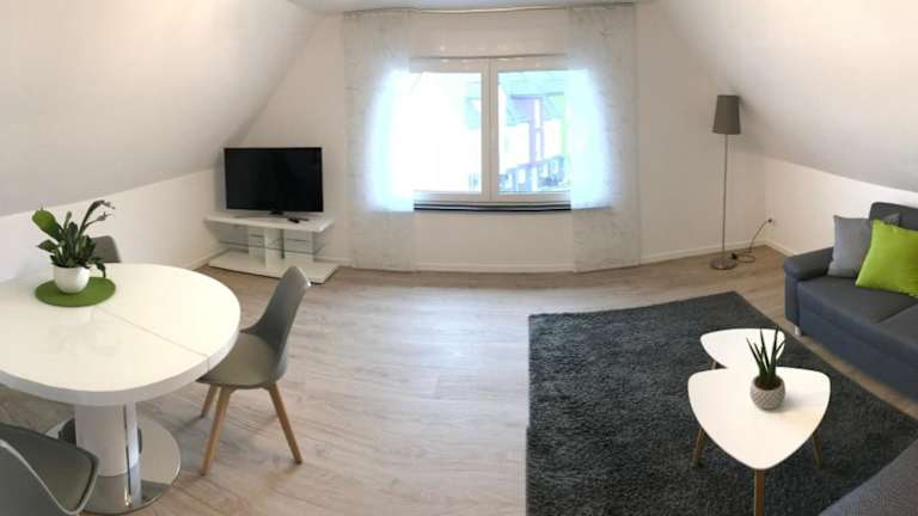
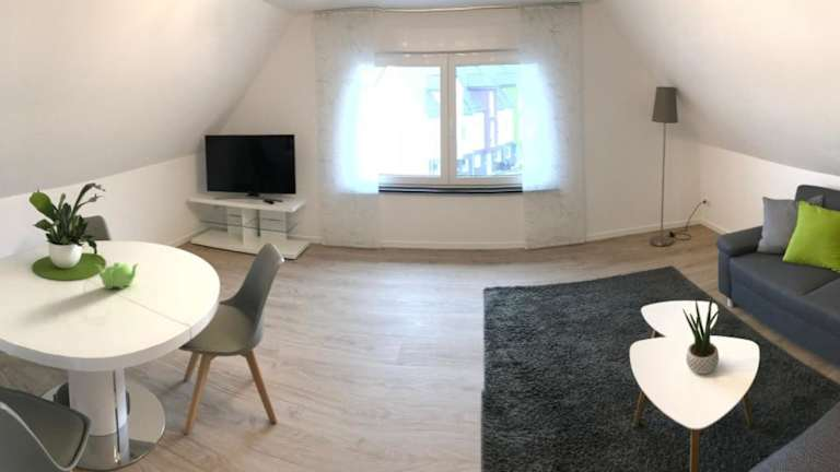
+ teapot (117, 274)
